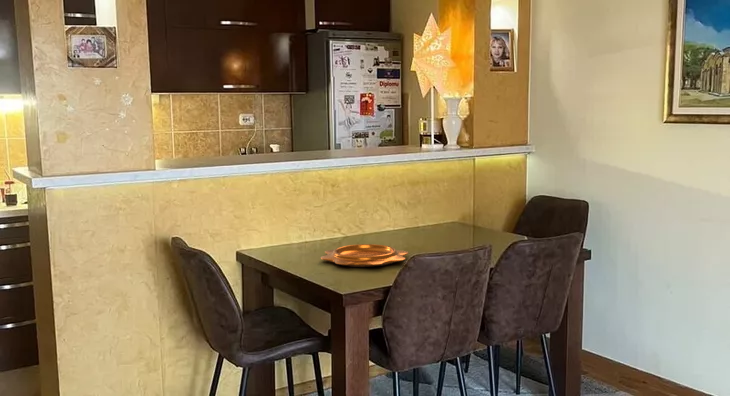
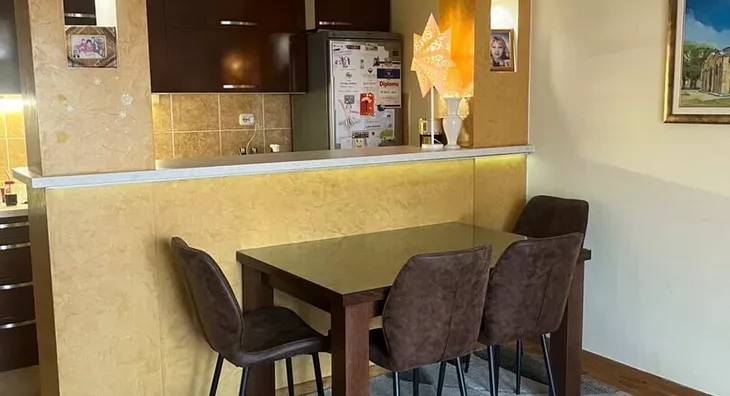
- decorative bowl (364, 254)
